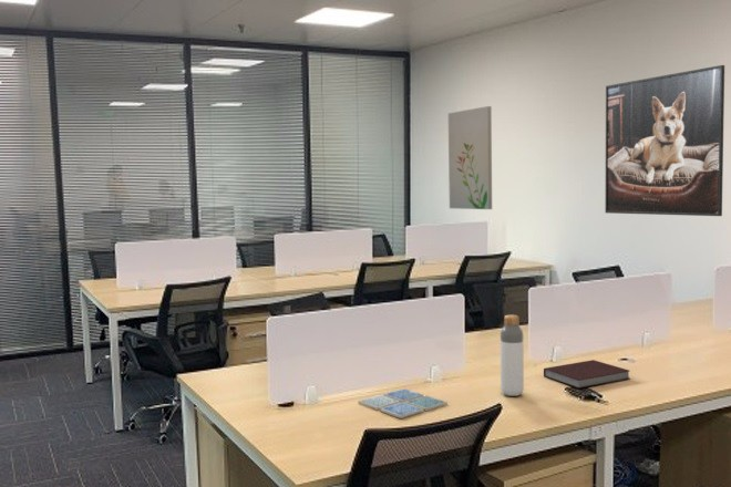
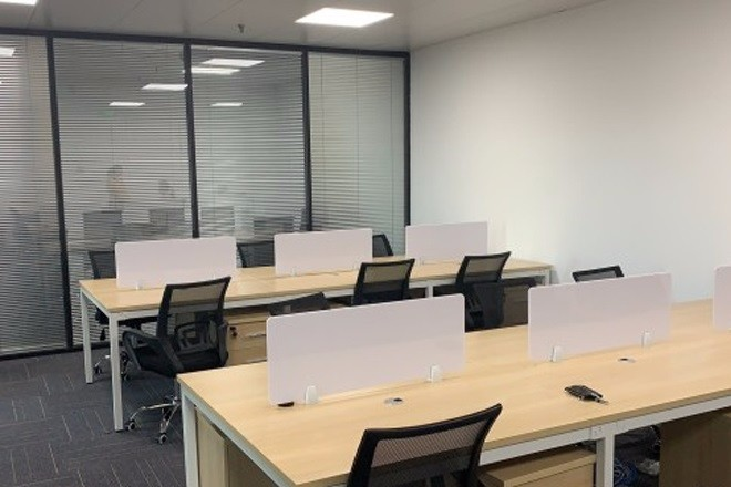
- notebook (586, 373)
- drink coaster (402, 402)
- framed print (659, 145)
- wall art (469, 159)
- bottle (512, 354)
